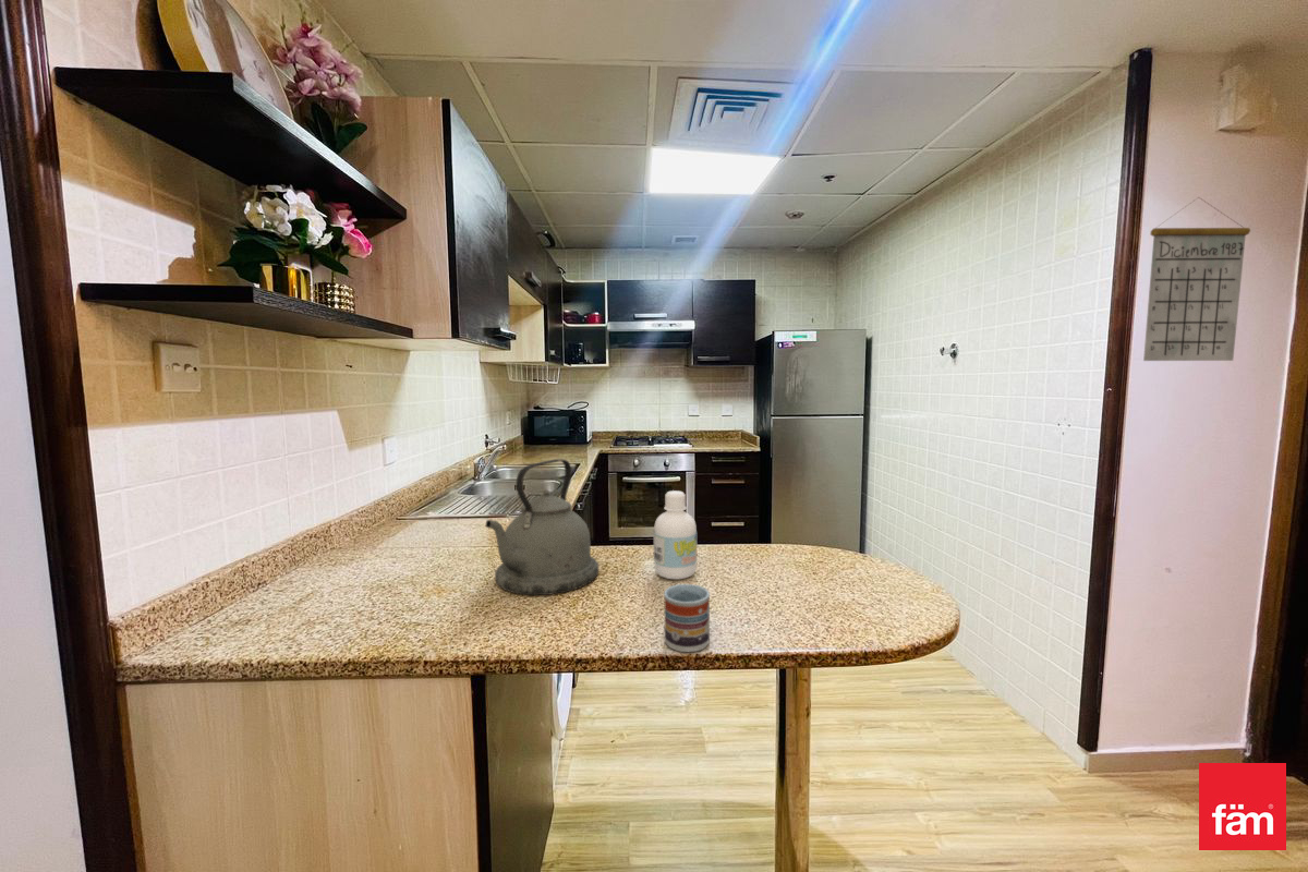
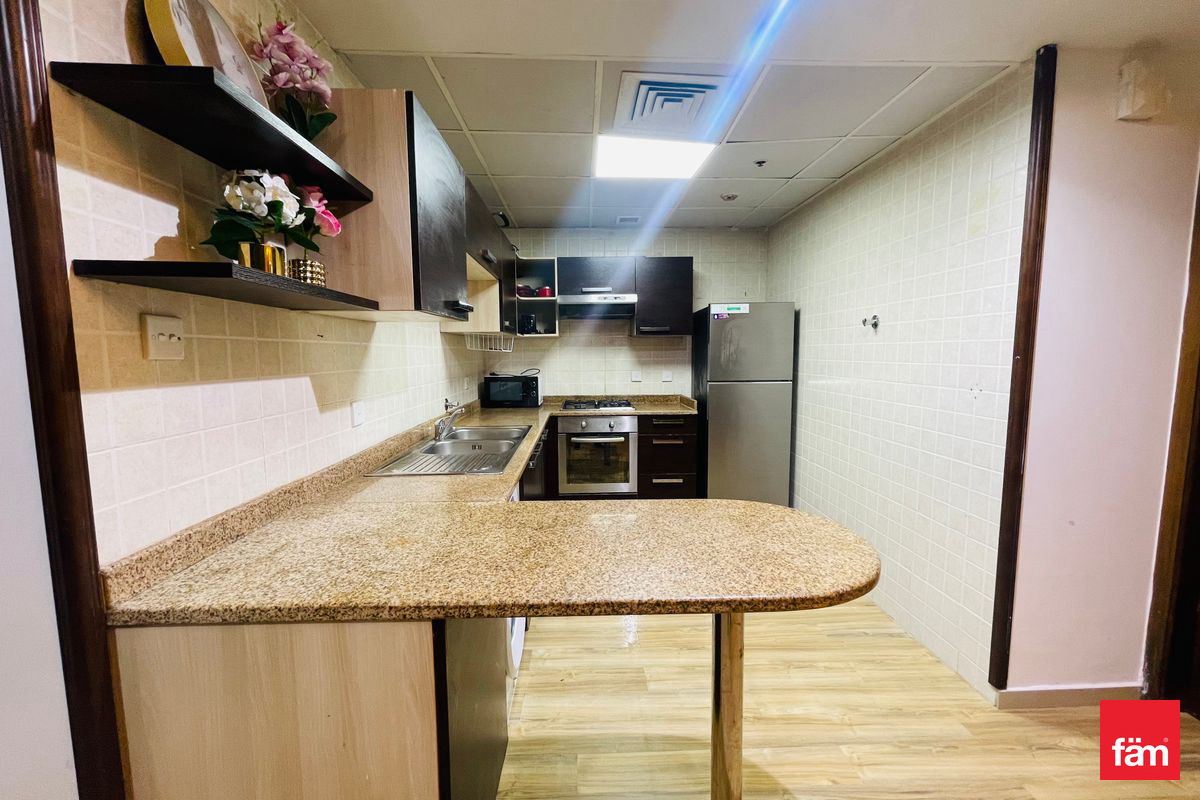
- cup (687, 613)
- calendar (1195, 279)
- kettle (545, 521)
- bottle (675, 533)
